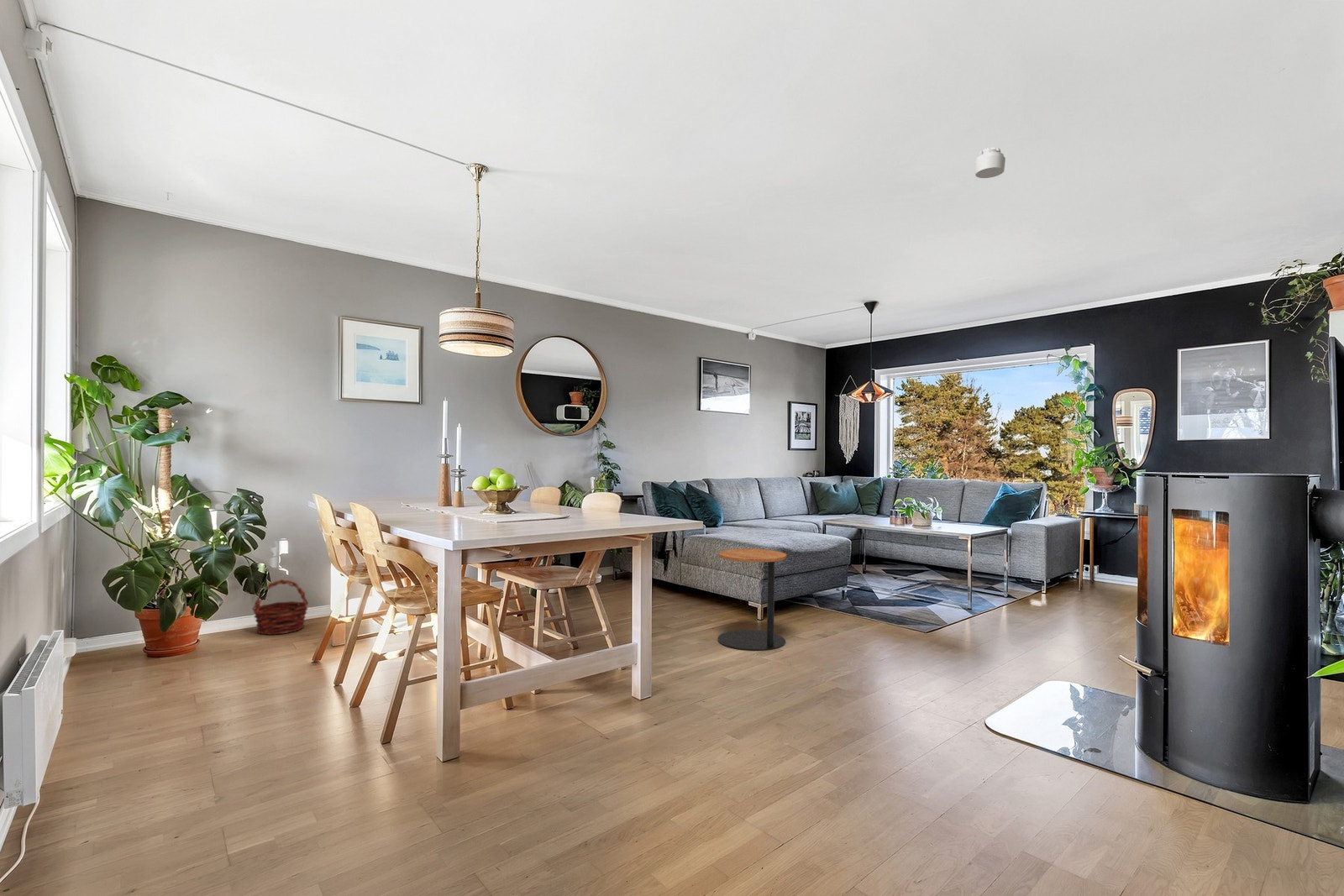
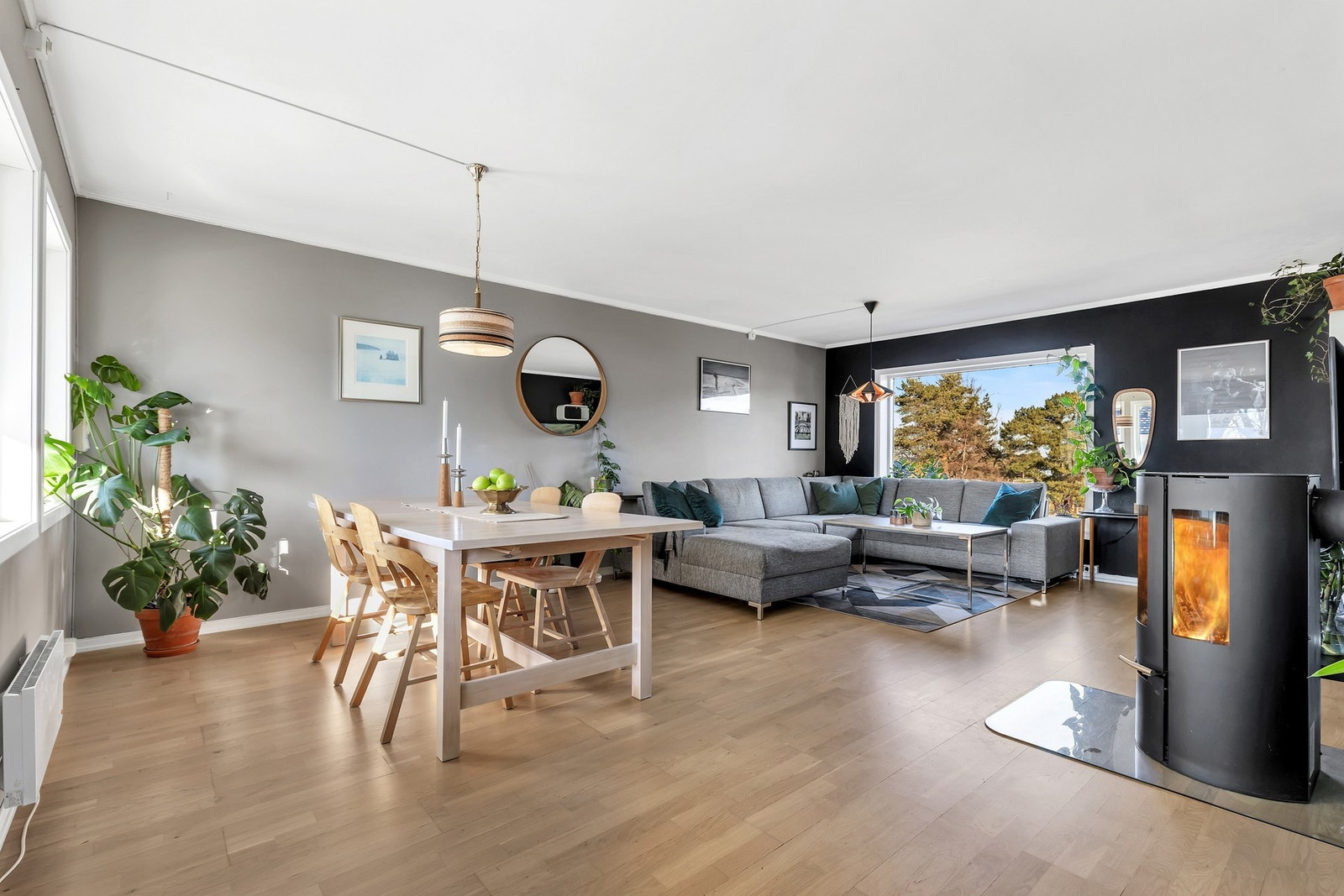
- smoke detector (990, 162)
- side table (768, 597)
- basket (281, 604)
